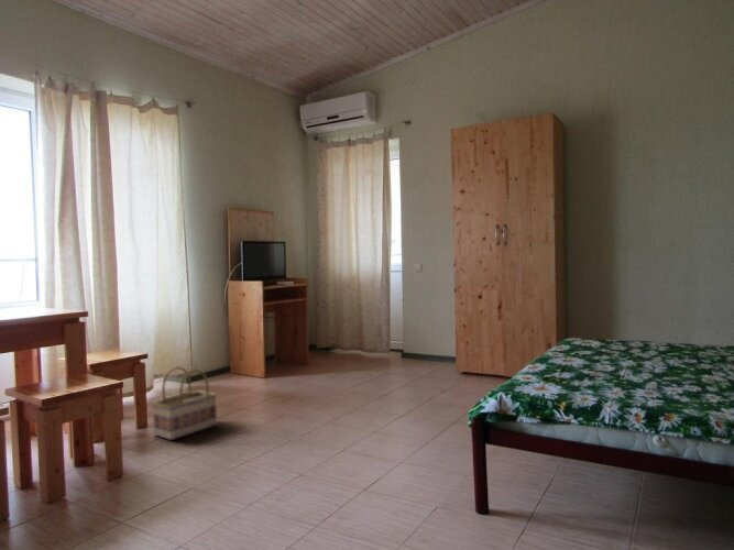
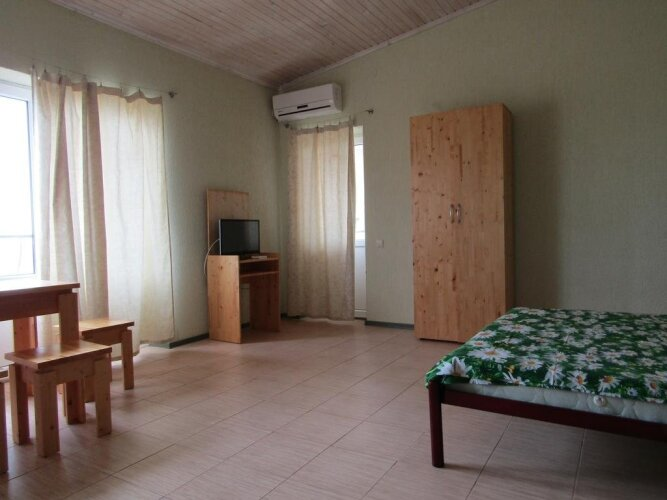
- basket (185, 399)
